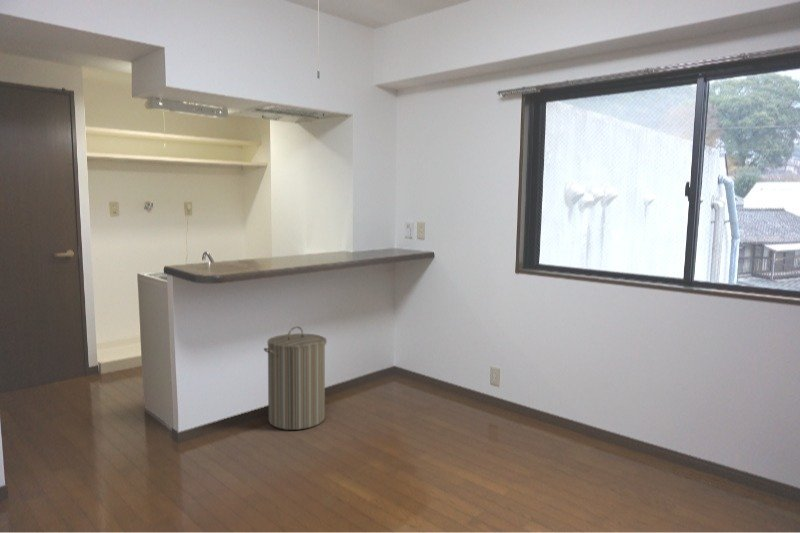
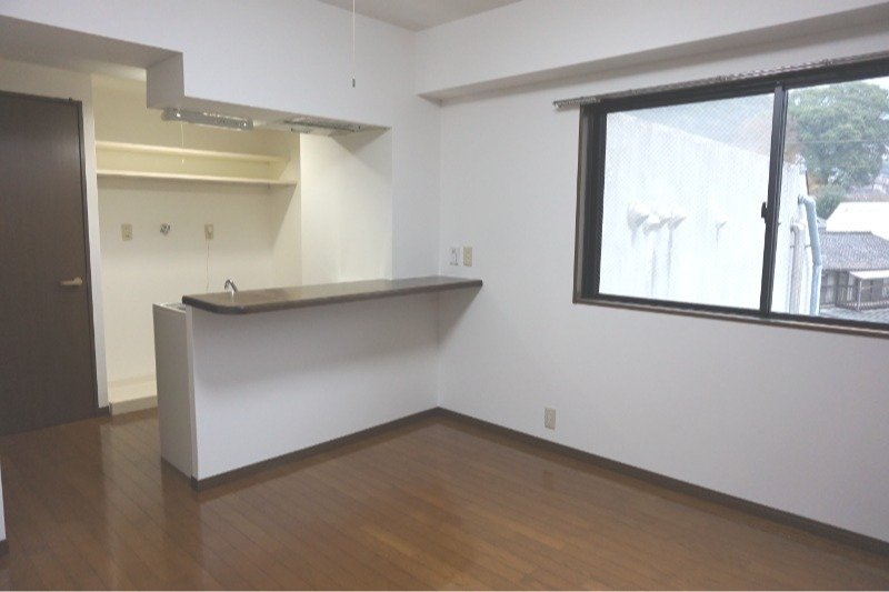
- laundry hamper (296, 373)
